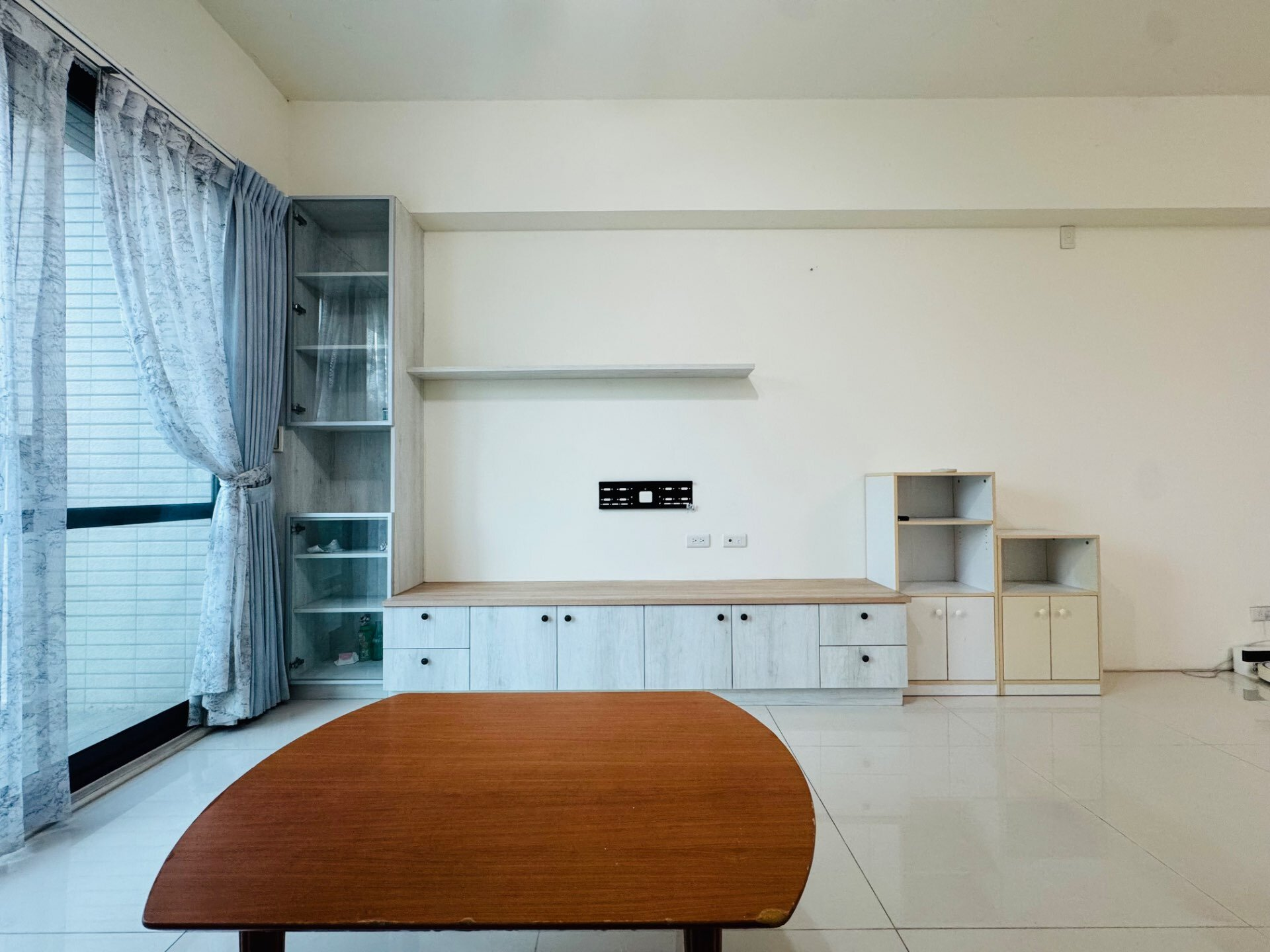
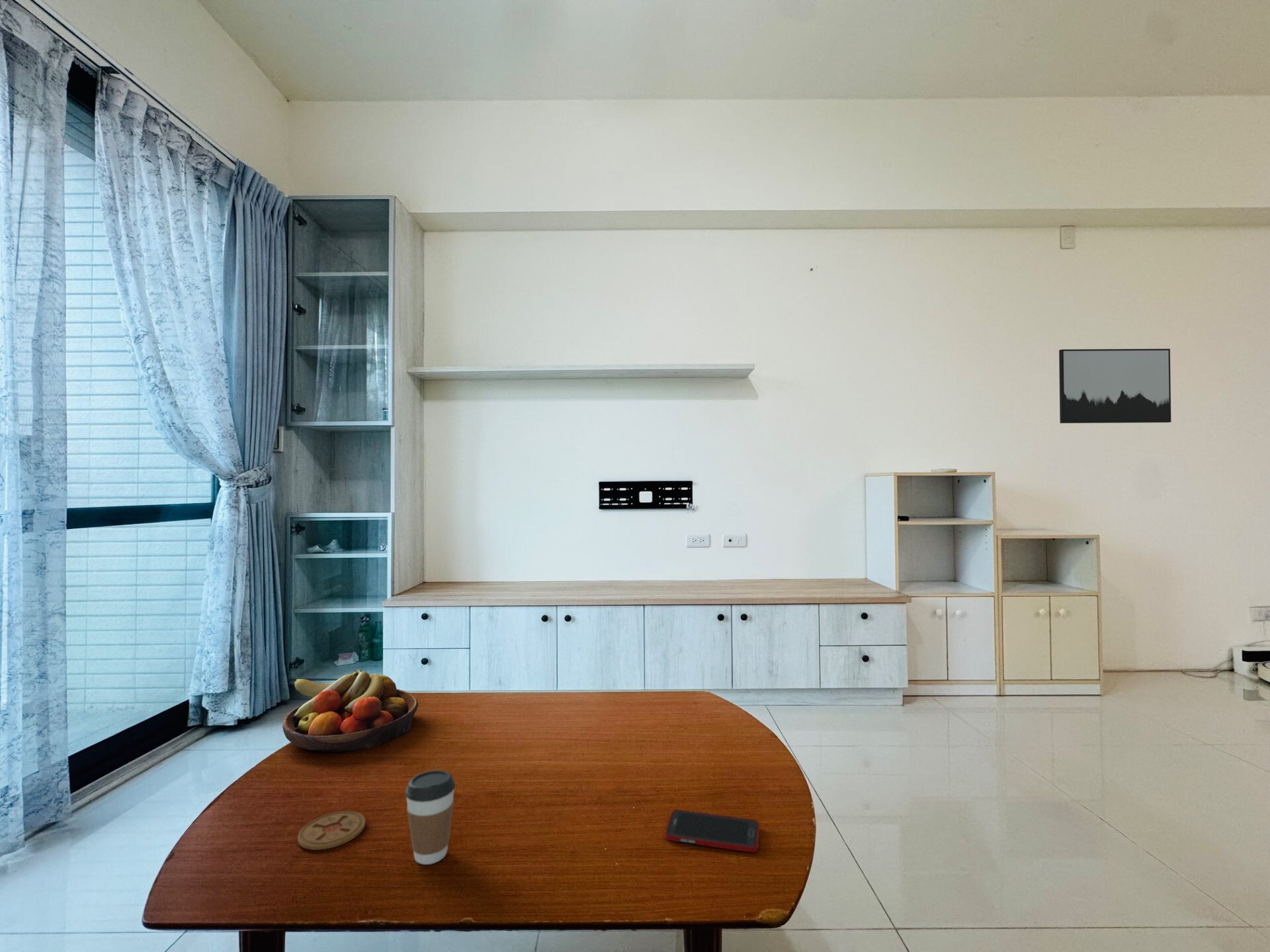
+ fruit bowl (351, 705)
+ coffee cup (431, 816)
+ wall art (1115, 385)
+ cell phone (712, 830)
+ coaster (332, 829)
